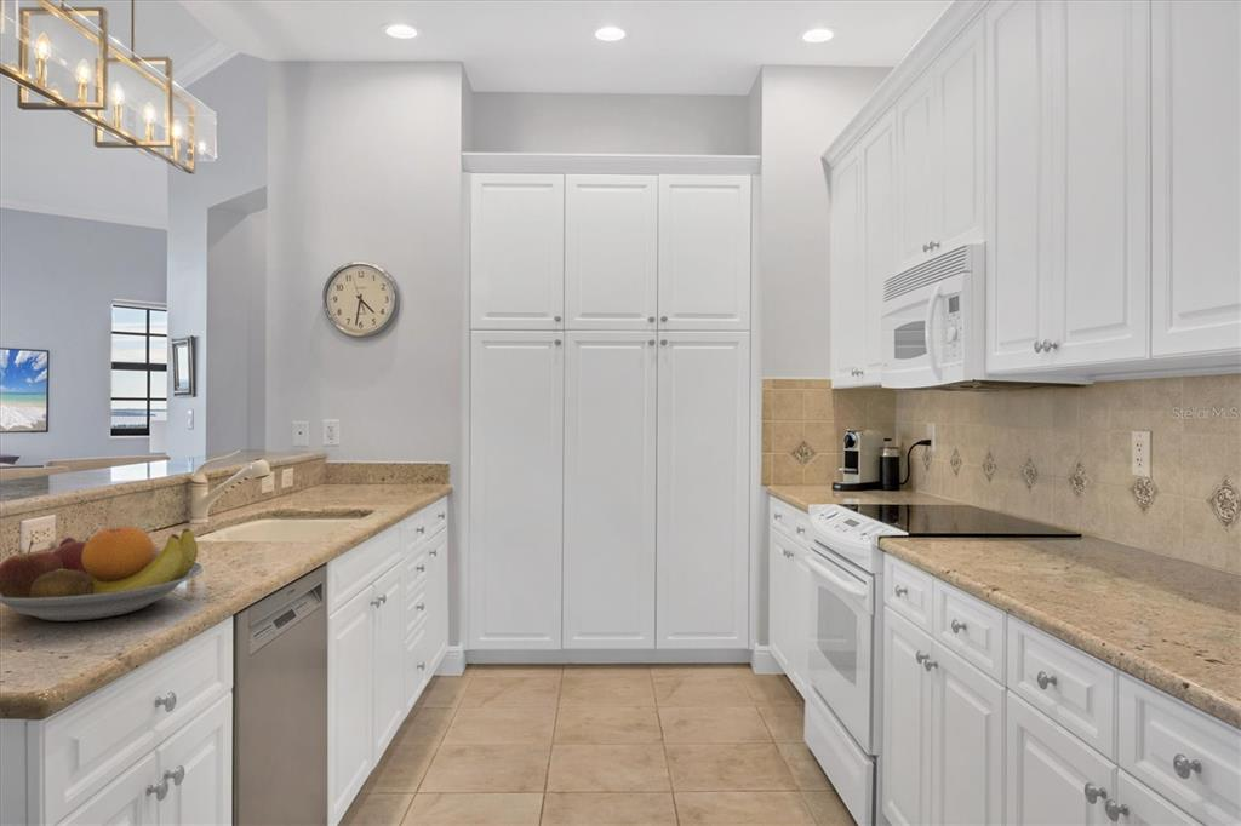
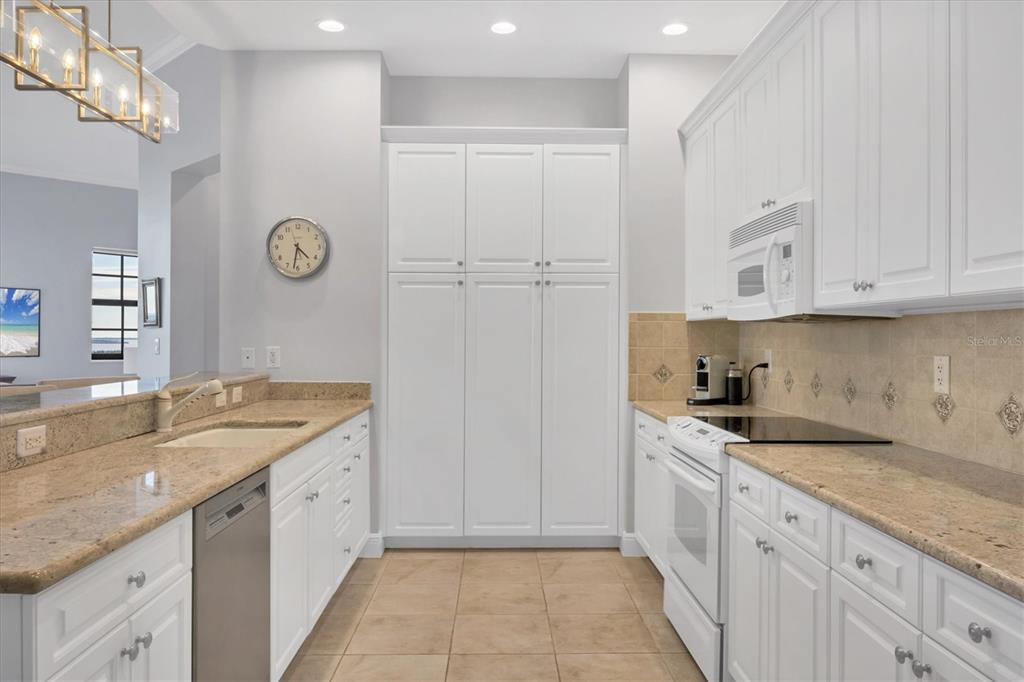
- fruit bowl (95, 567)
